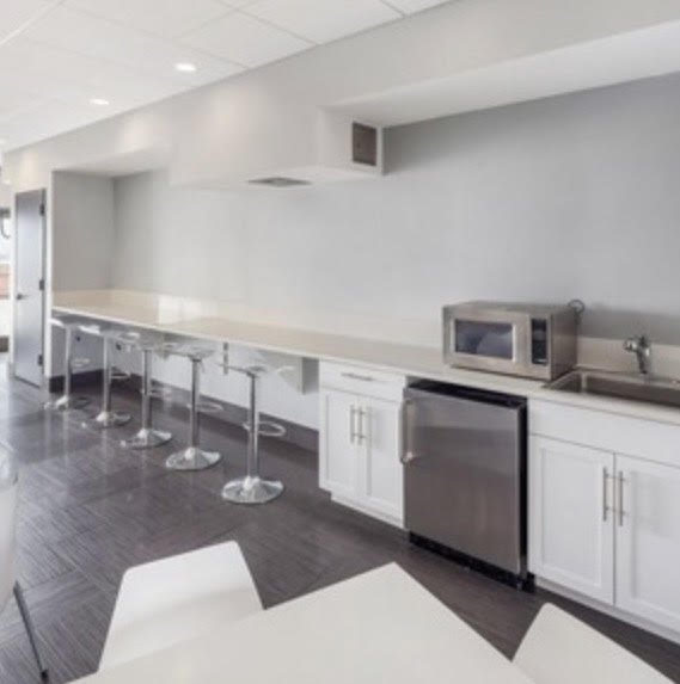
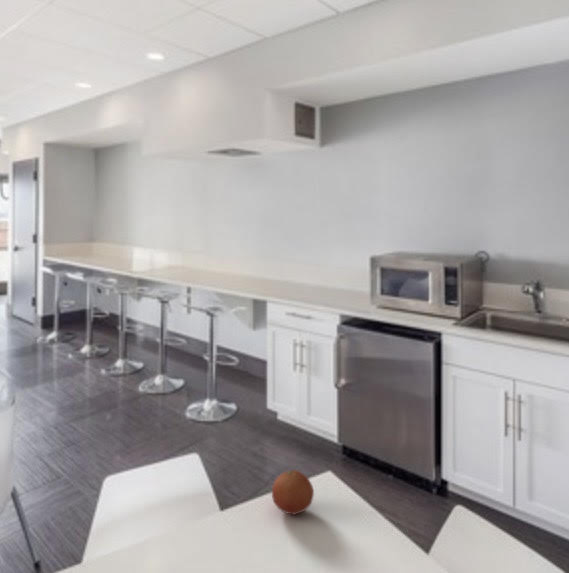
+ fruit (292, 491)
